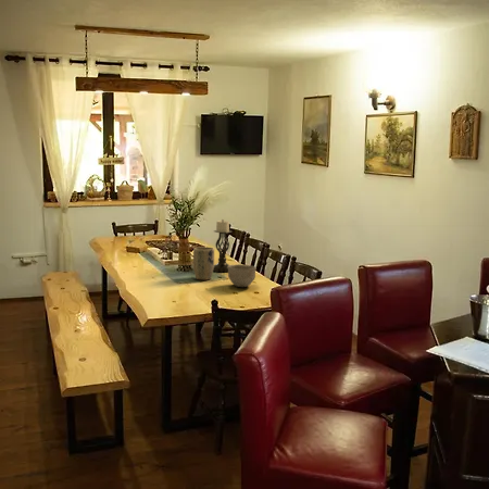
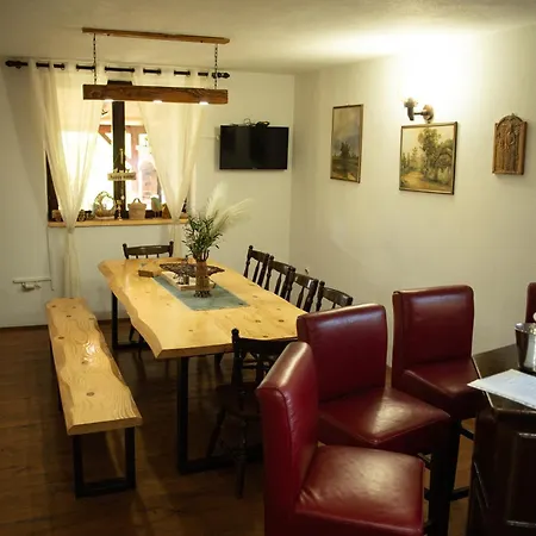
- candle holder (223, 244)
- plant pot (203, 263)
- bowl (241, 276)
